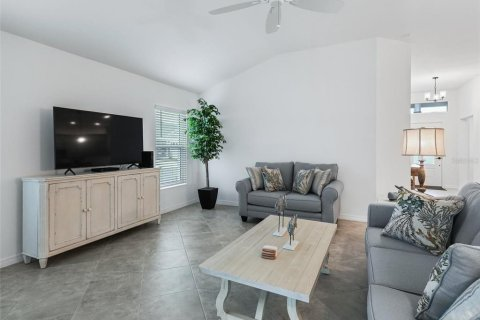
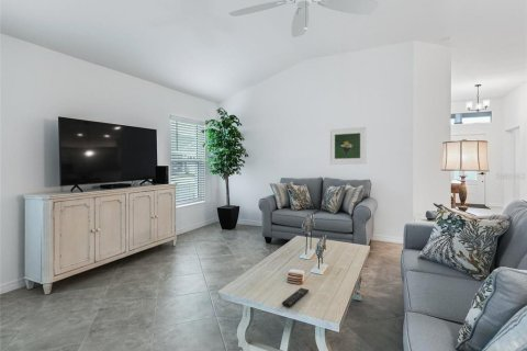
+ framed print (347, 146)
+ remote control (295, 296)
